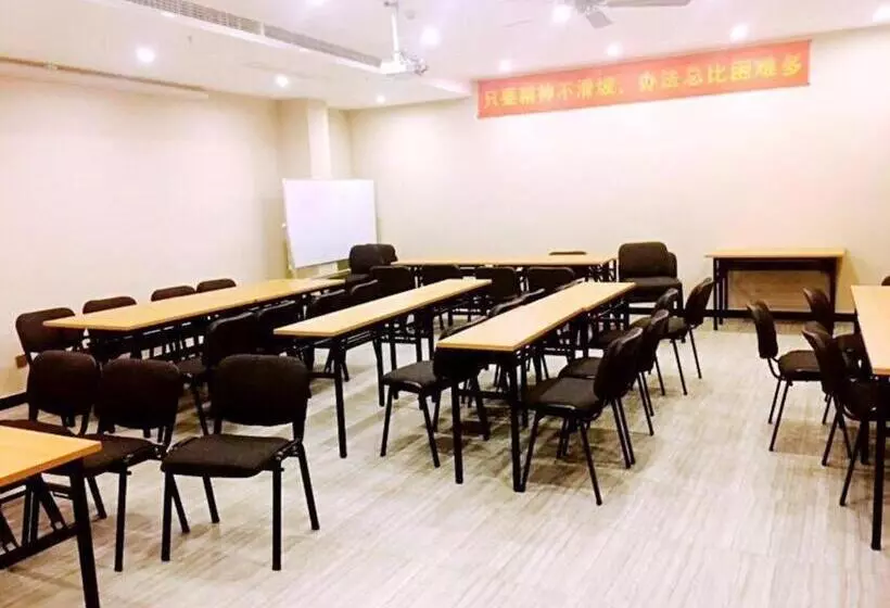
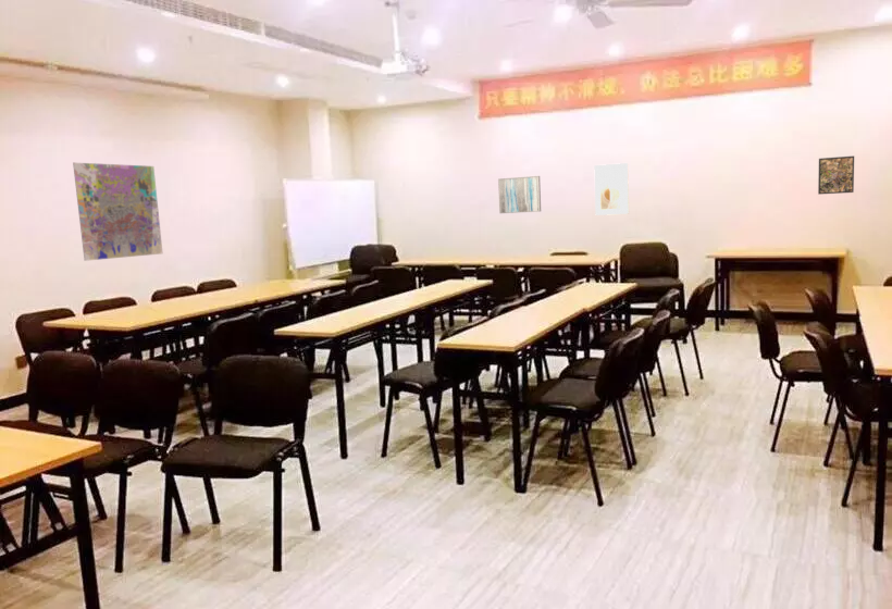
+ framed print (611, 189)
+ map (121, 211)
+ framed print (835, 175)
+ wall art (519, 195)
